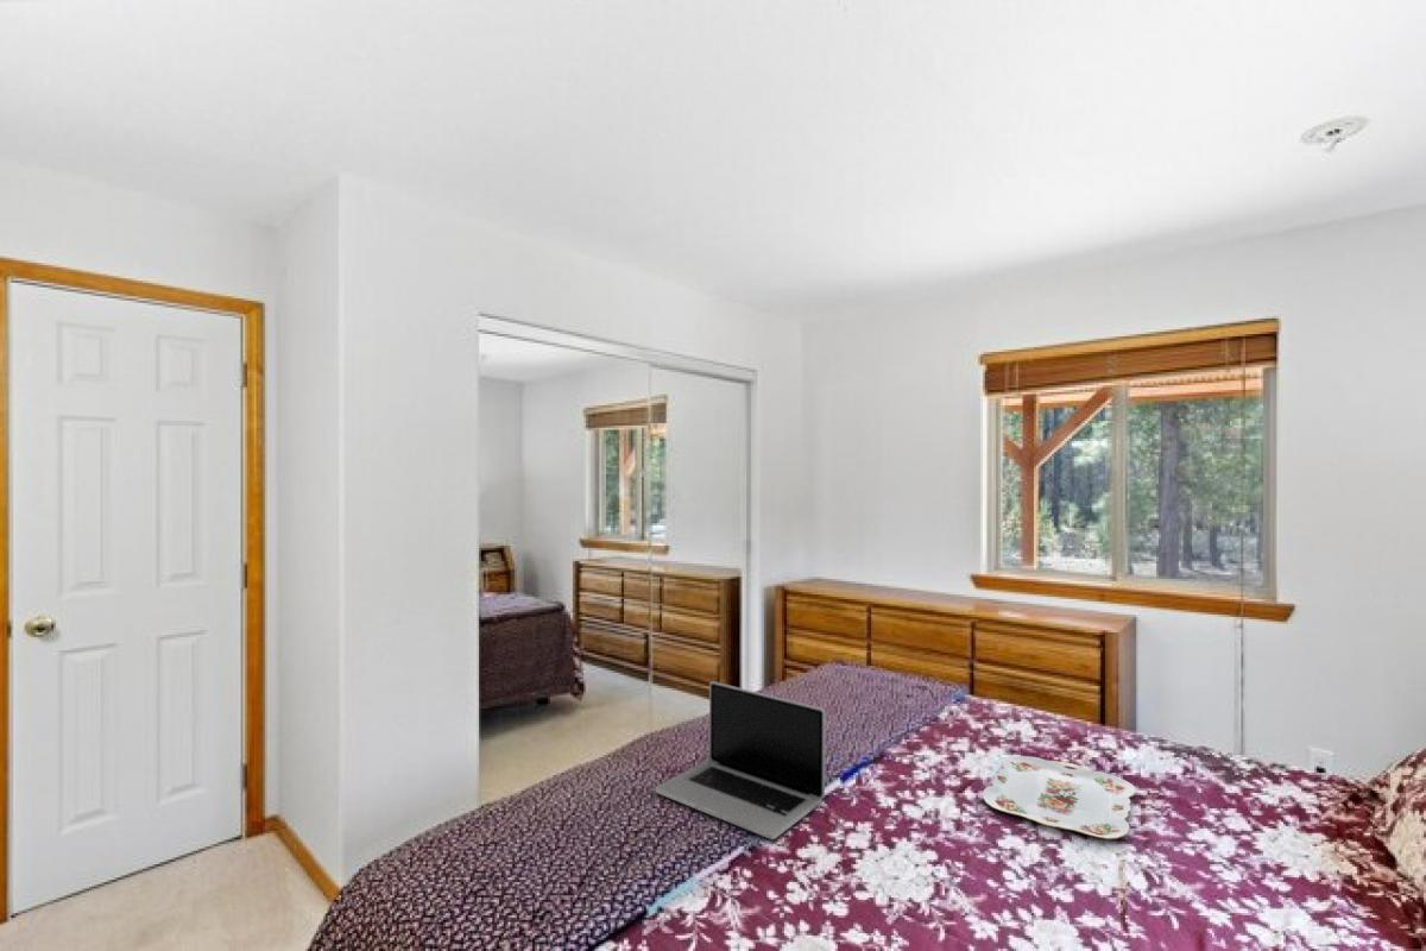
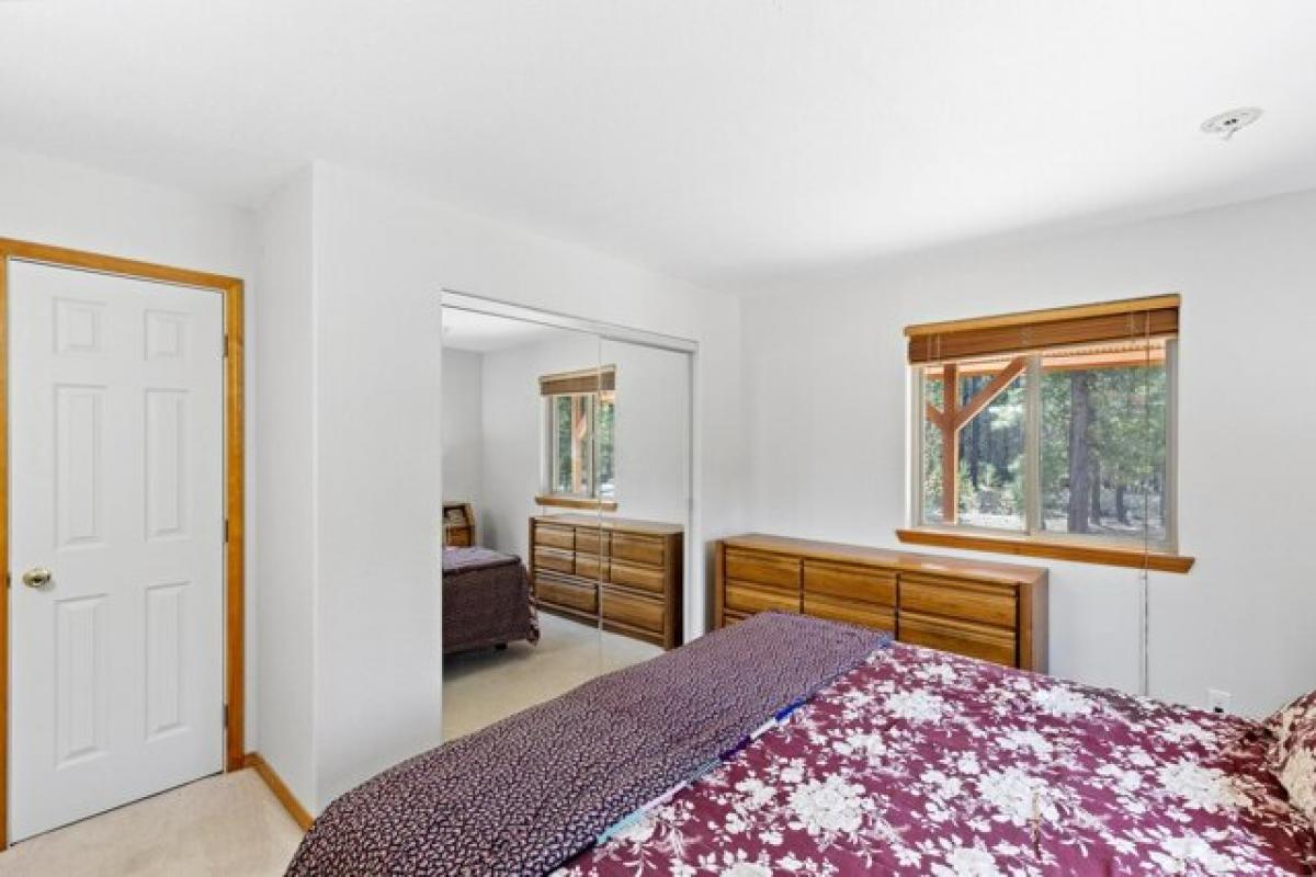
- serving tray (1059, 793)
- laptop (738, 751)
